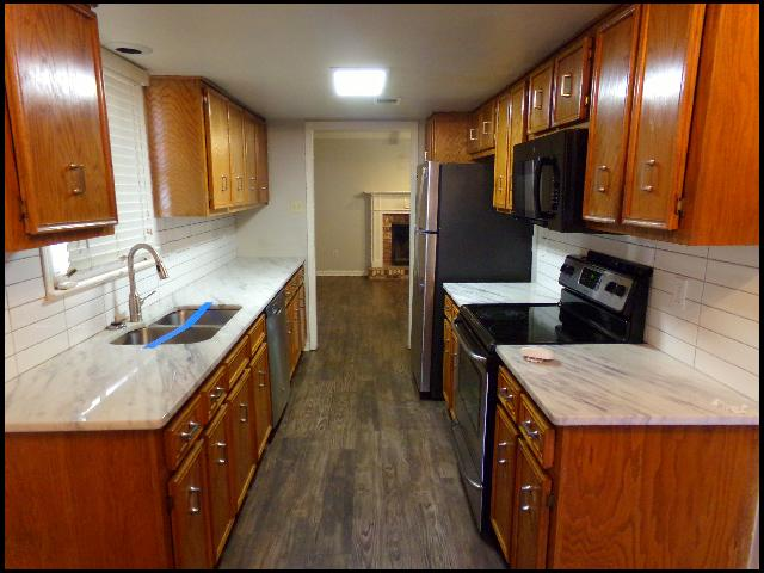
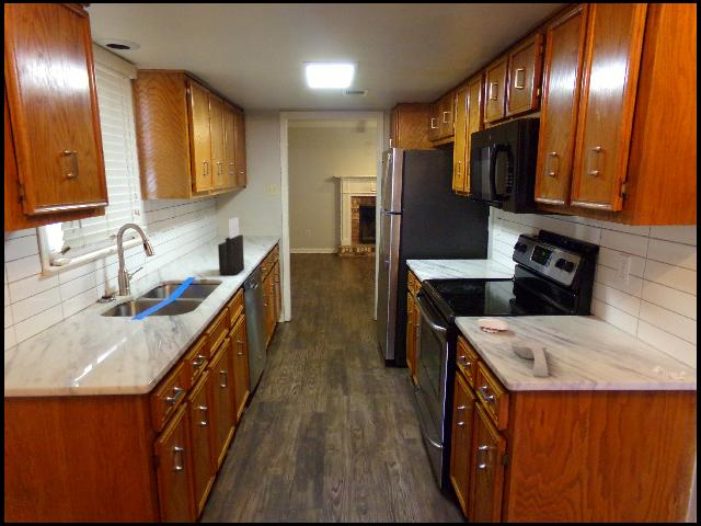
+ knife block (229, 245)
+ spoon rest (532, 352)
